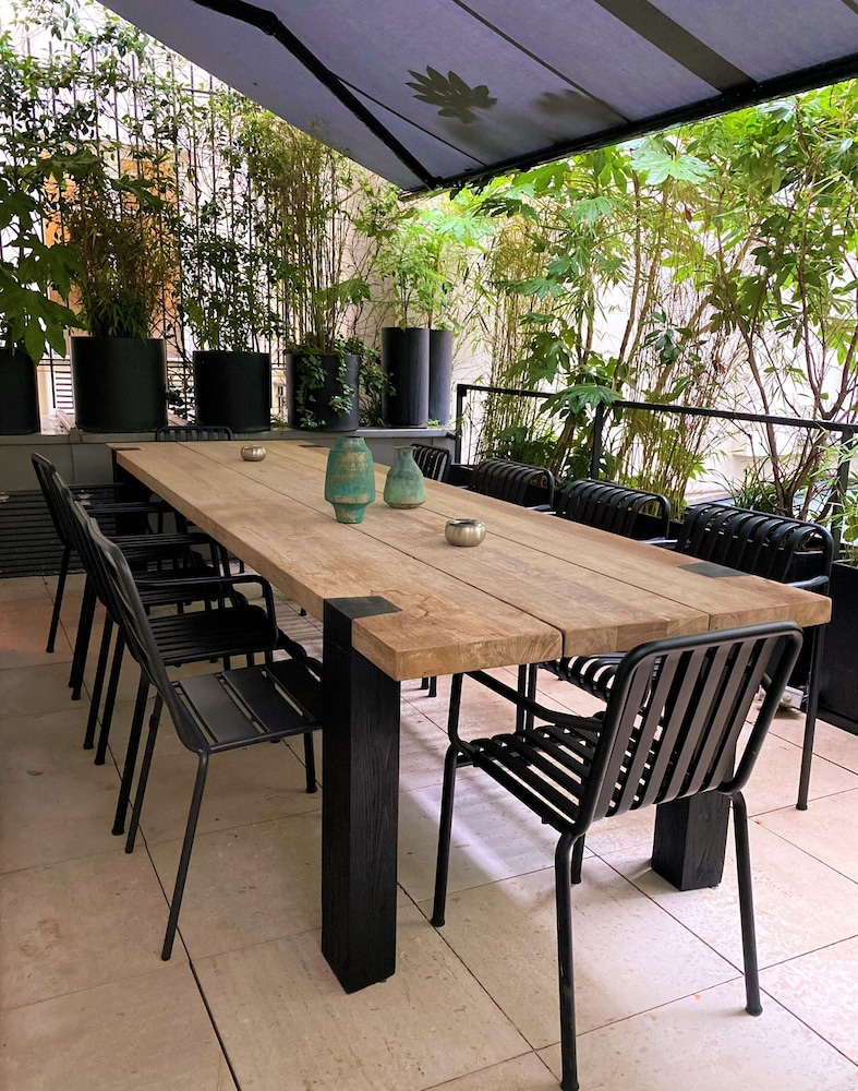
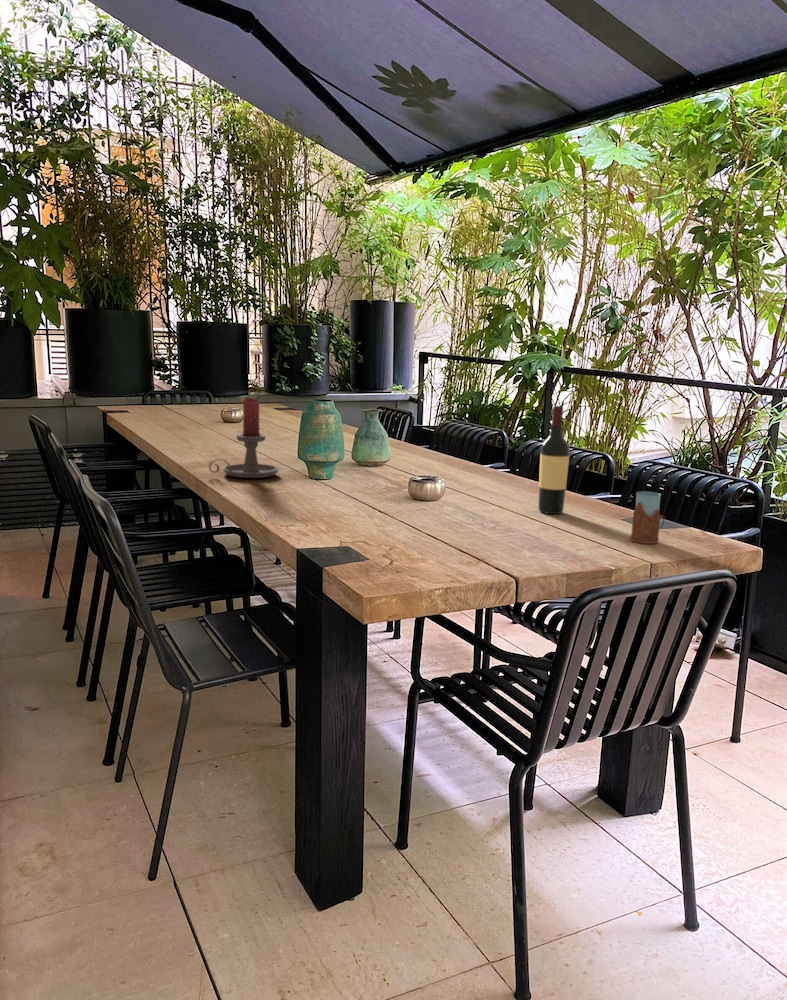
+ wine bottle (554, 459)
+ candle holder (243, 436)
+ drinking glass (650, 516)
